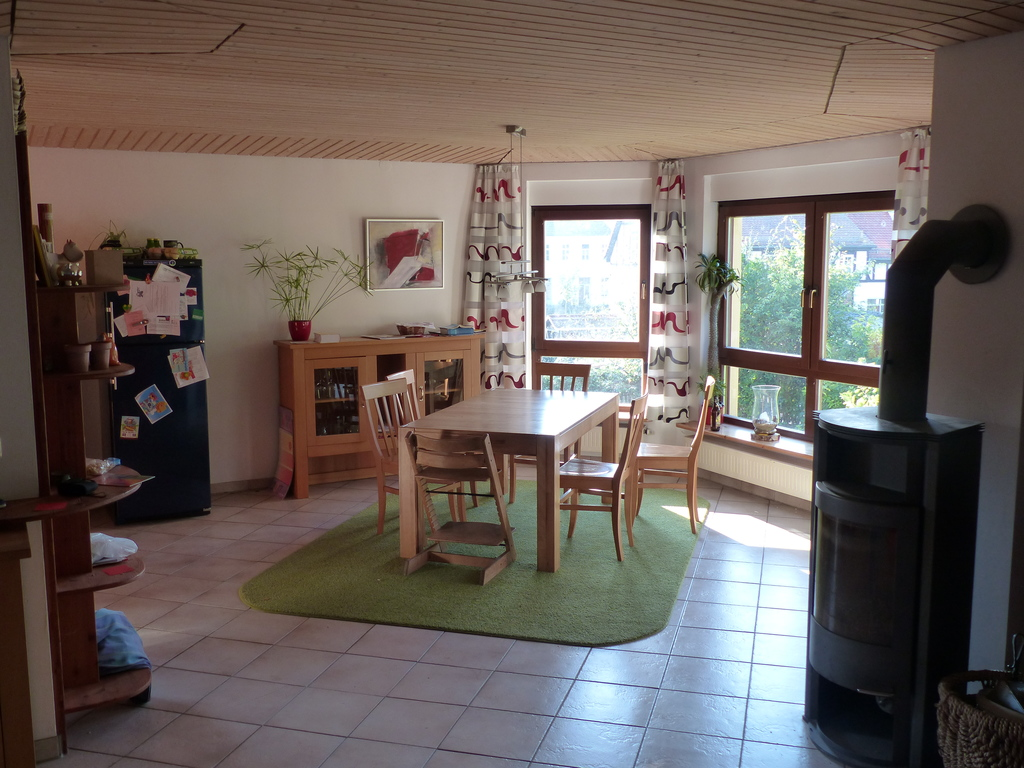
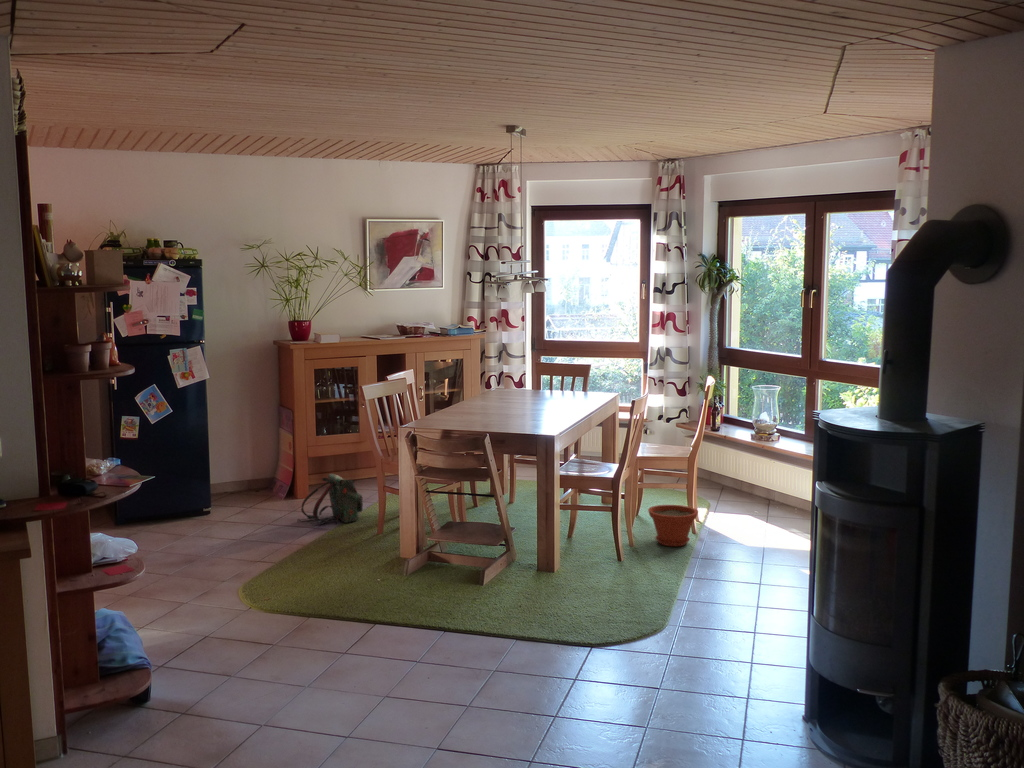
+ plant pot (672, 526)
+ backpack (330, 498)
